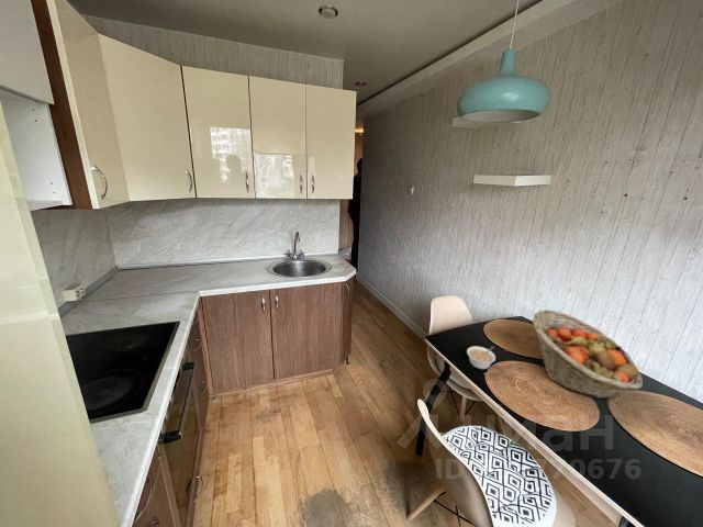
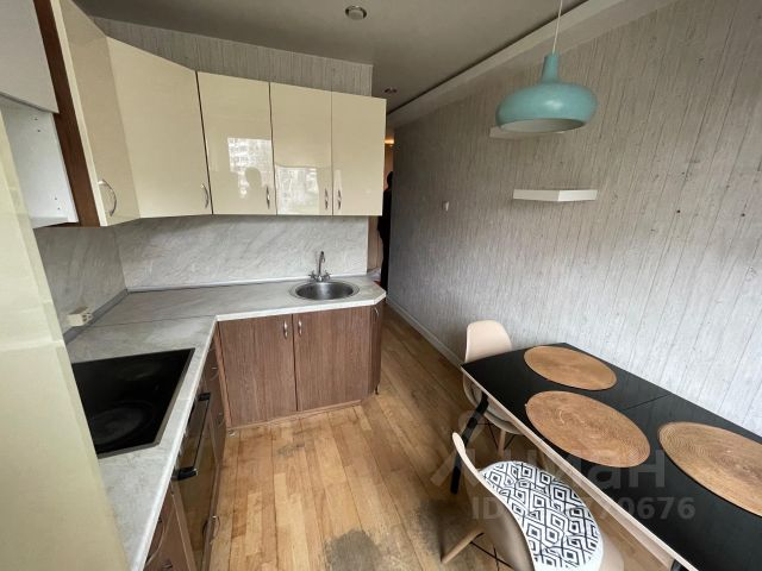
- legume (480, 357)
- fruit basket (580, 350)
